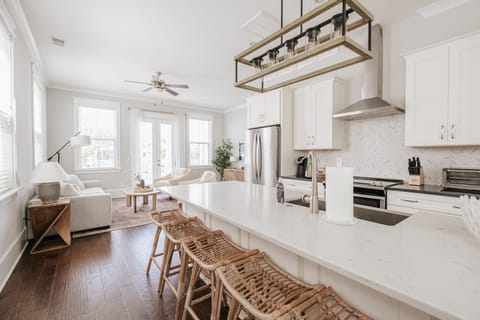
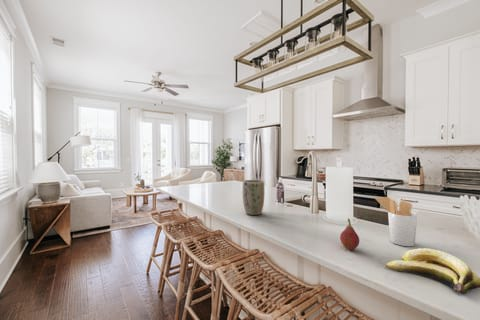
+ plant pot (253, 197)
+ fruit (349, 233)
+ banana (432, 266)
+ utensil holder (395, 218)
